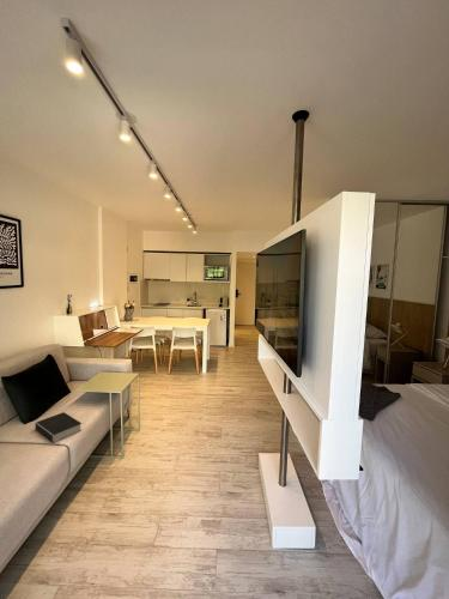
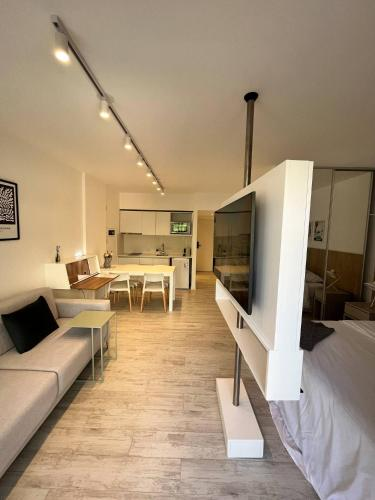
- book (60, 426)
